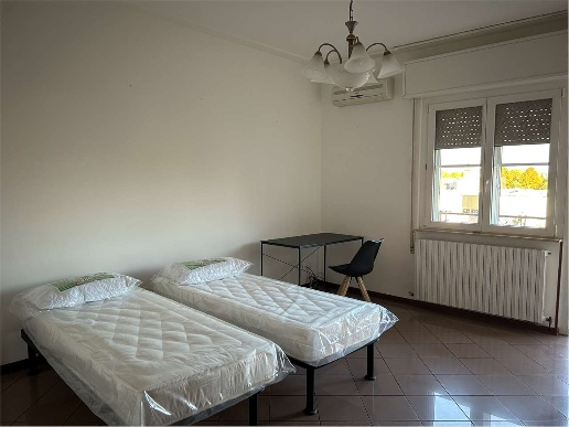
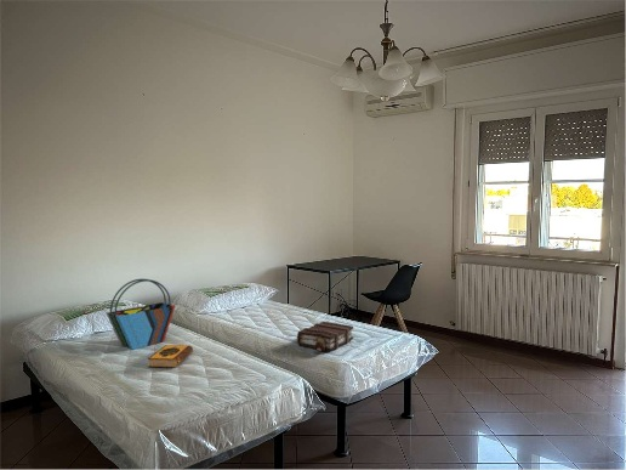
+ tote bag (141, 311)
+ hardback book (171, 356)
+ book (321, 336)
